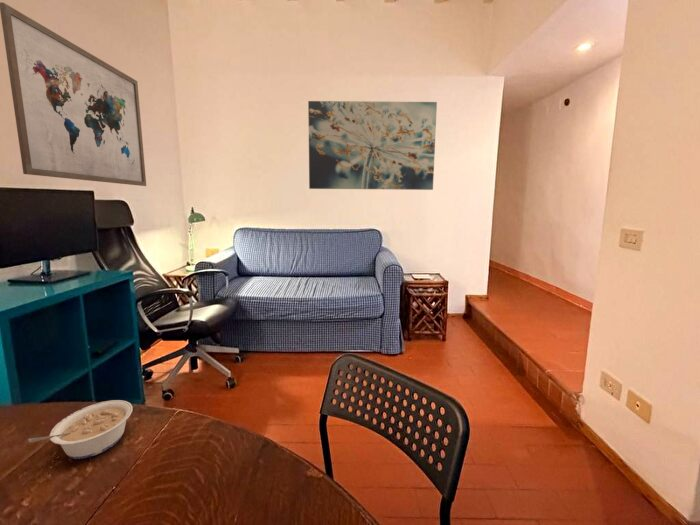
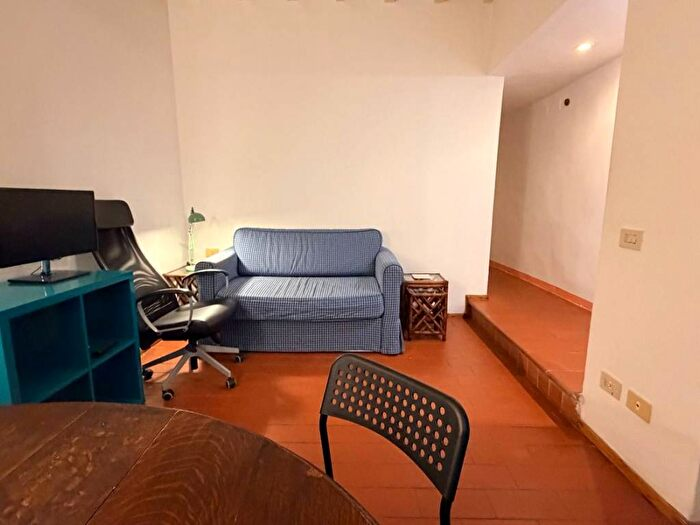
- wall art (371, 146)
- legume (92, 430)
- wall art (92, 118)
